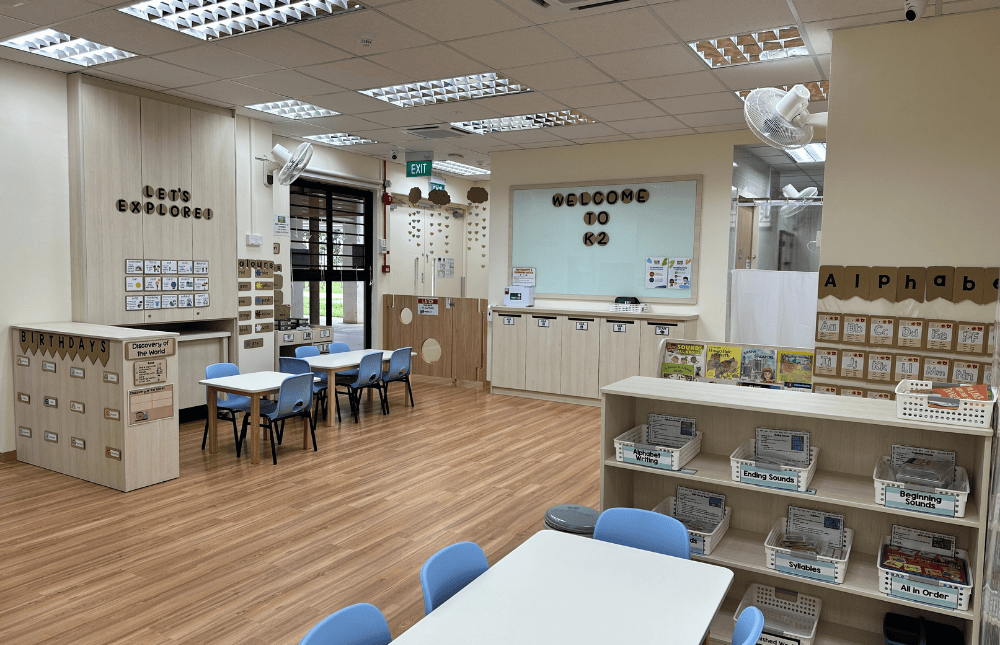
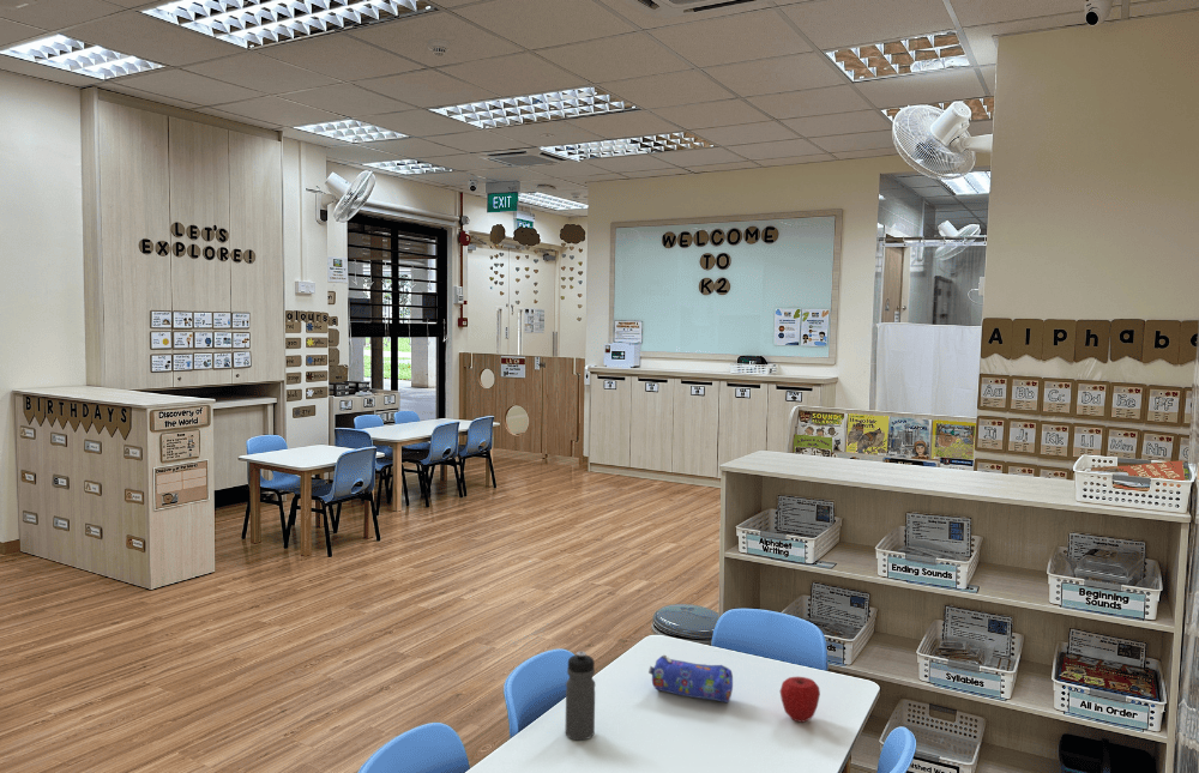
+ pencil case (691, 677)
+ apple (800, 697)
+ water bottle (580, 693)
